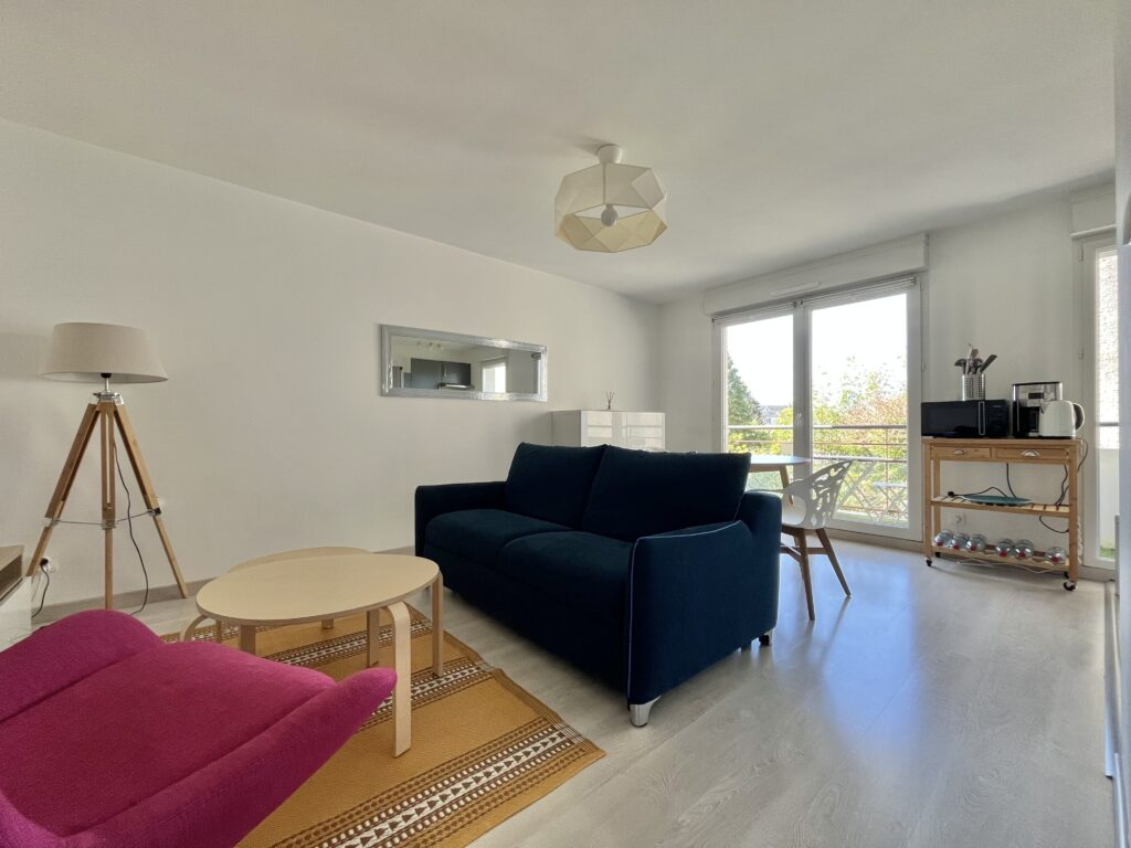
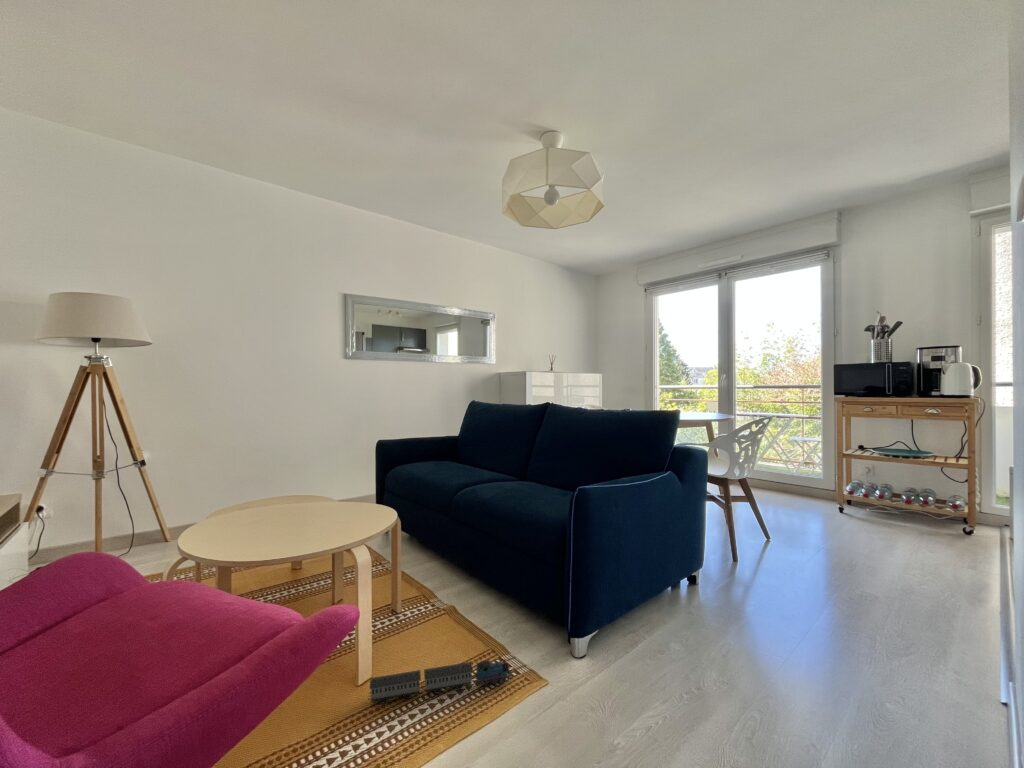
+ toy train (443, 679)
